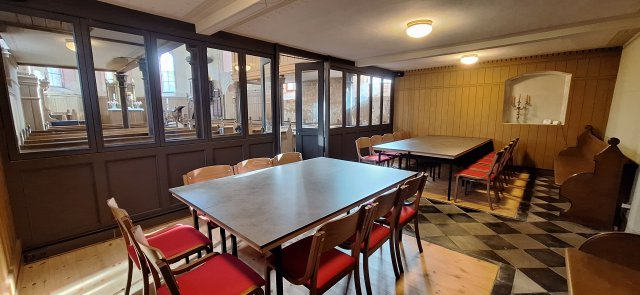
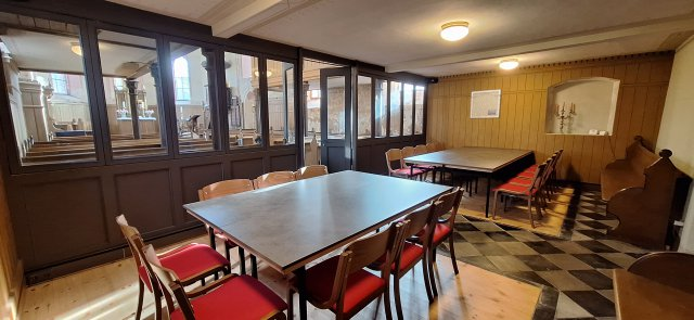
+ wall art (485, 104)
